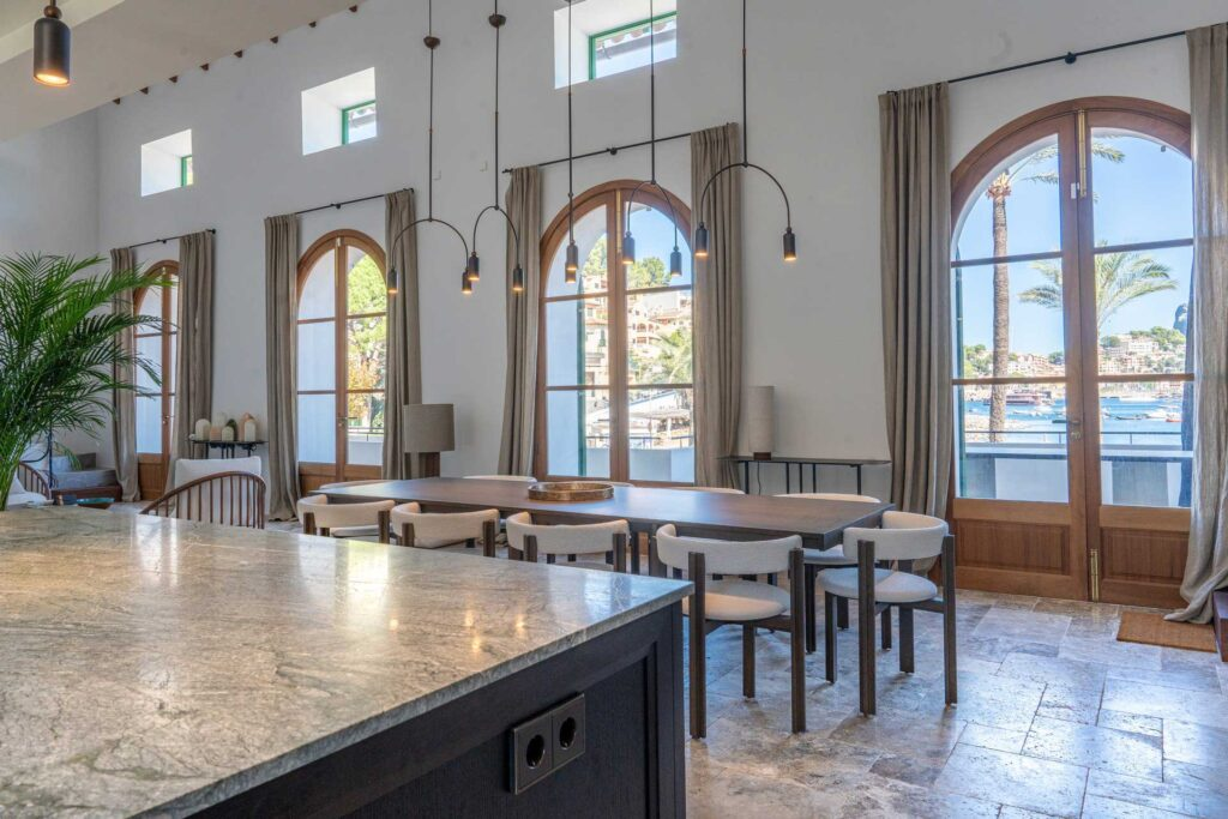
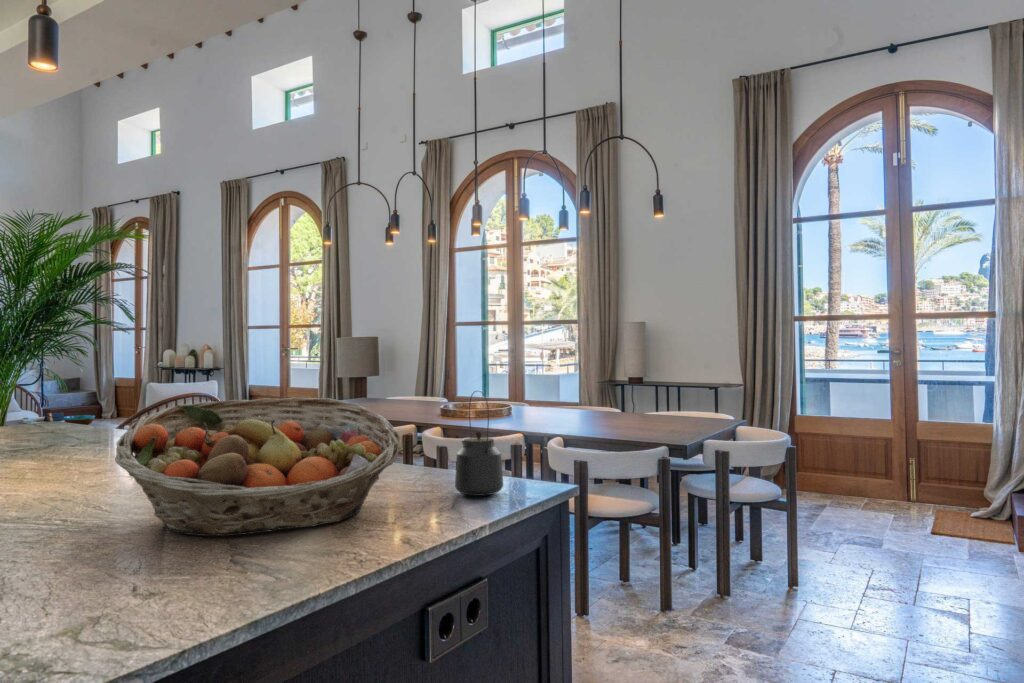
+ kettle (475, 440)
+ fruit basket (267, 458)
